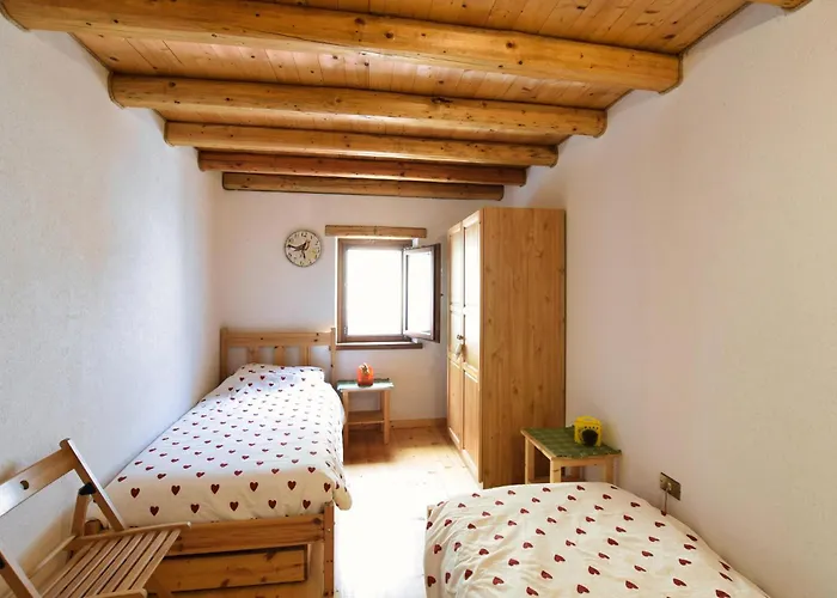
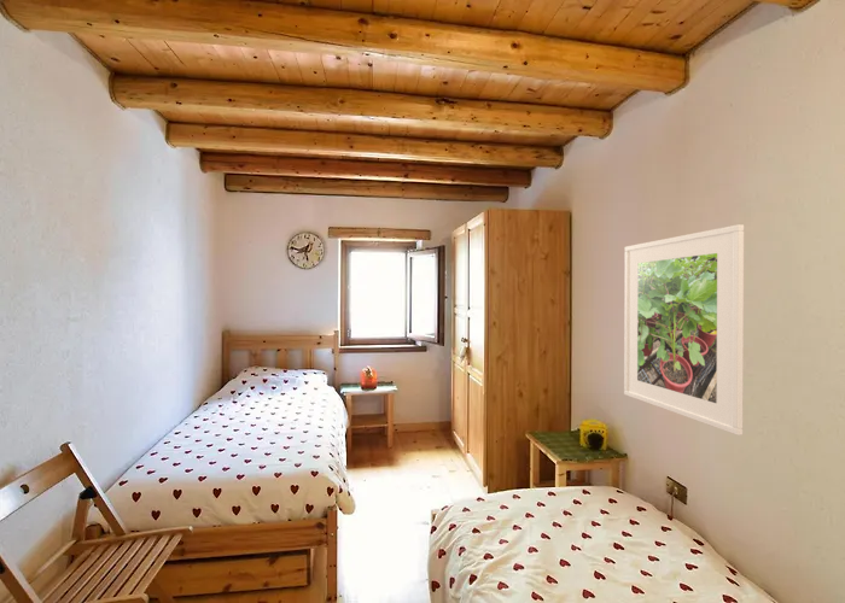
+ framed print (672, 324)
